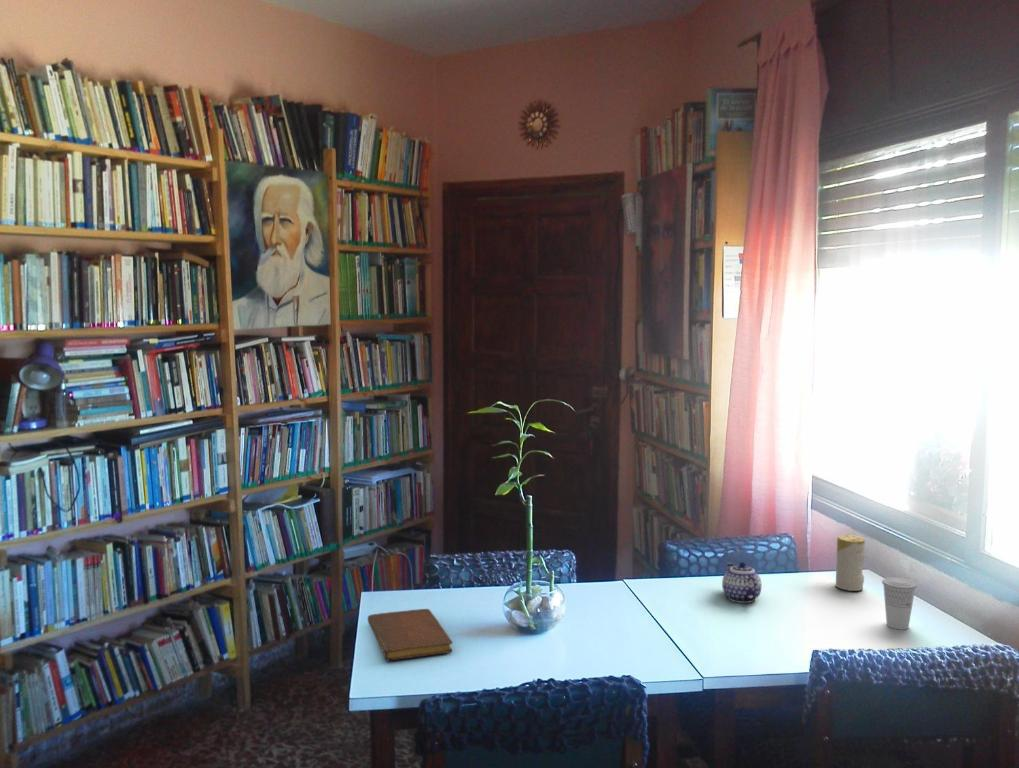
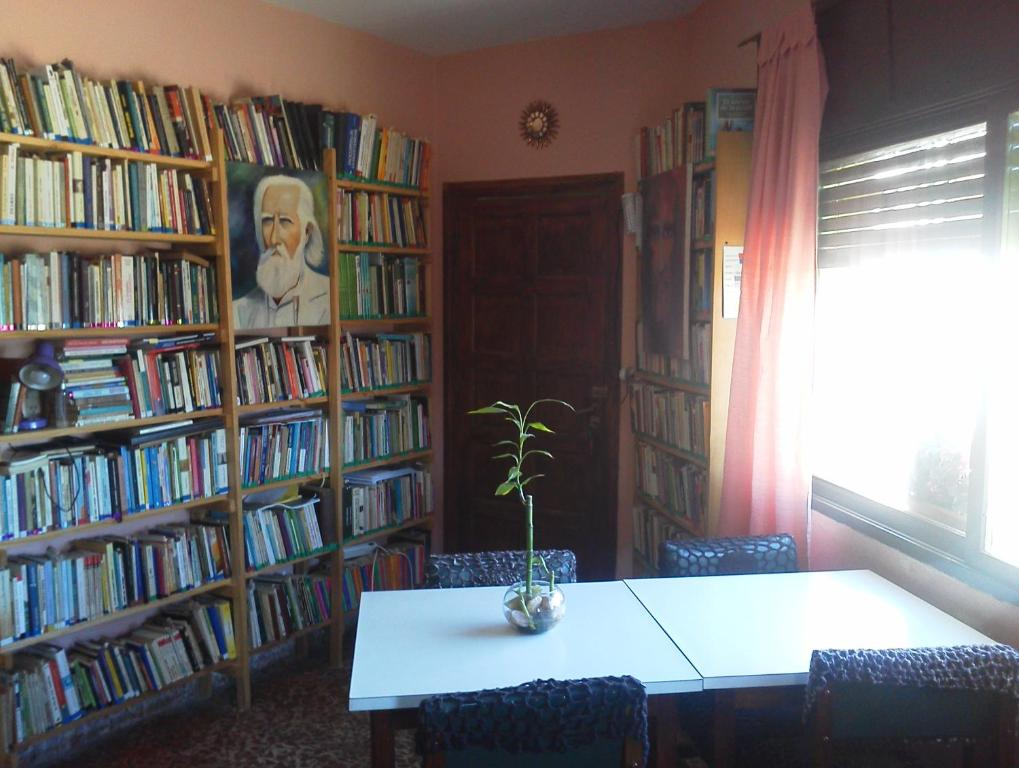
- notebook (408, 632)
- teapot (741, 580)
- candle (850, 562)
- cup (898, 603)
